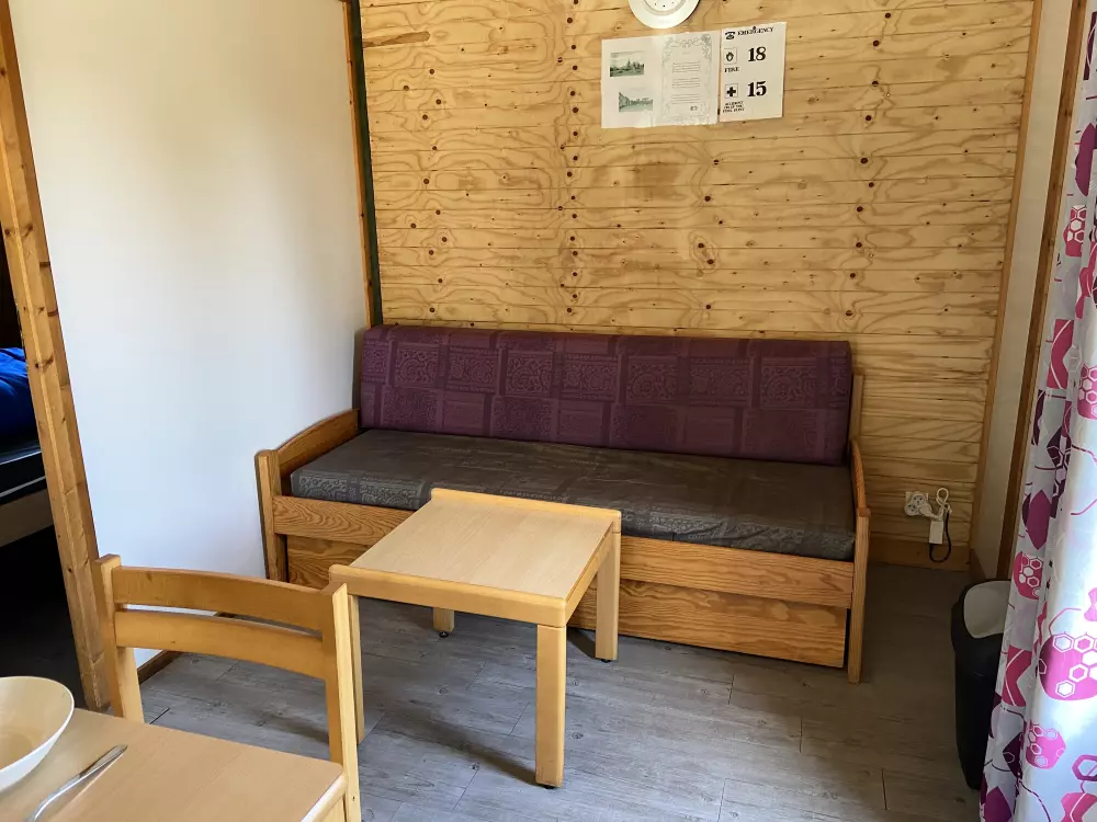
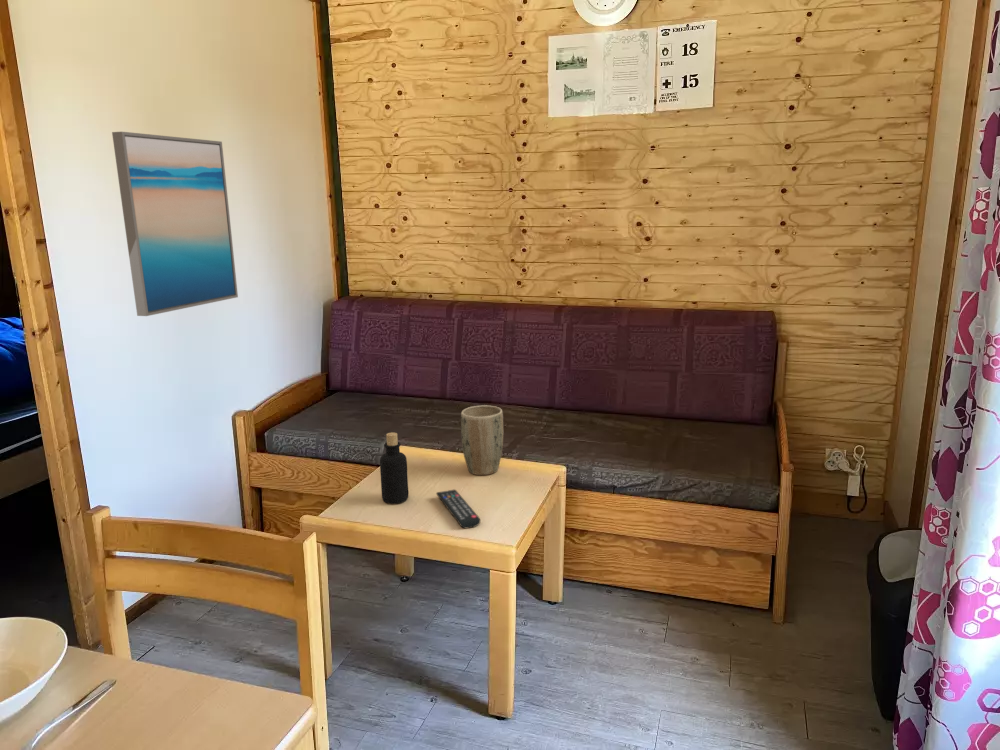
+ wall art (181, 223)
+ bottle (393, 467)
+ remote control (457, 507)
+ plant pot (482, 440)
